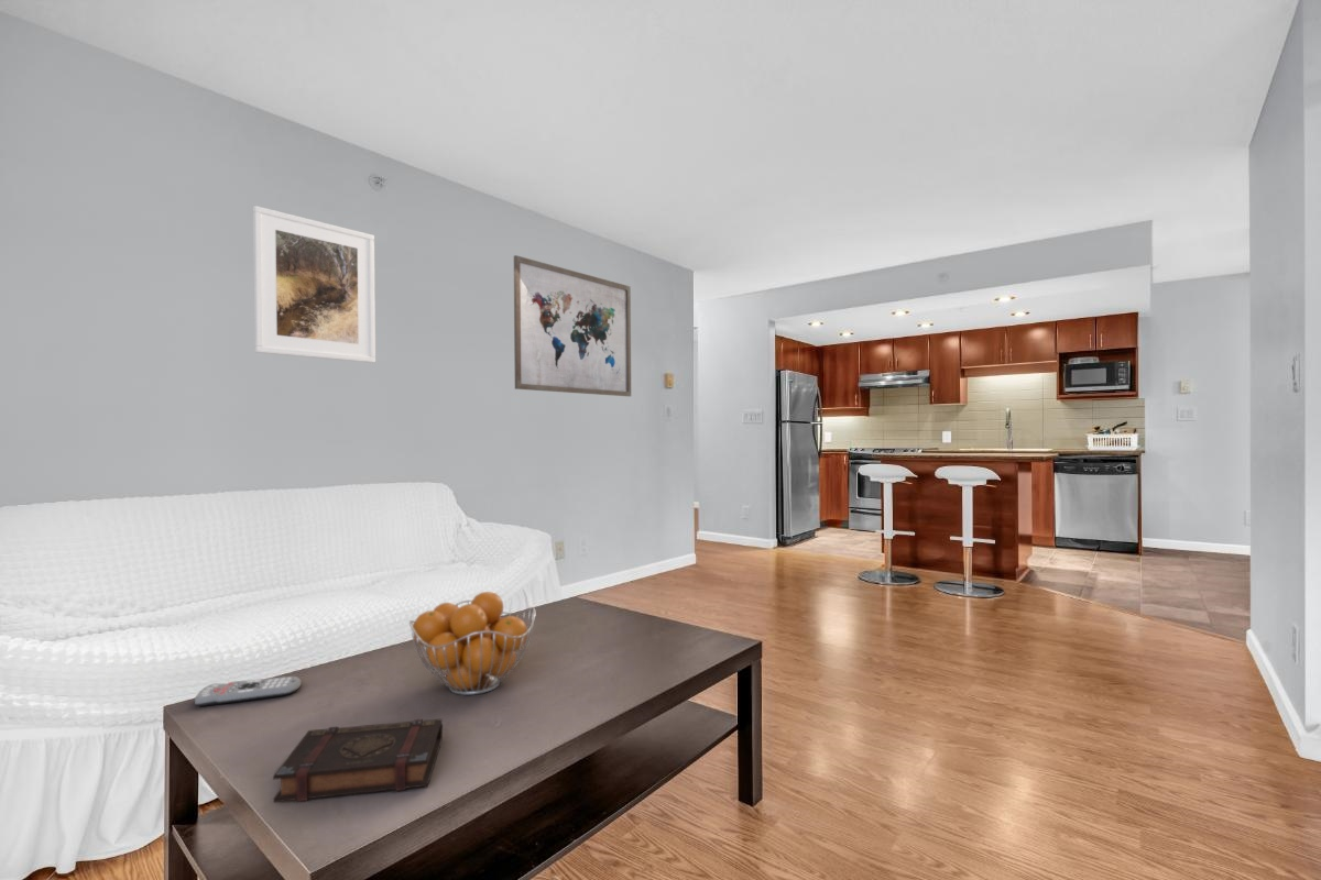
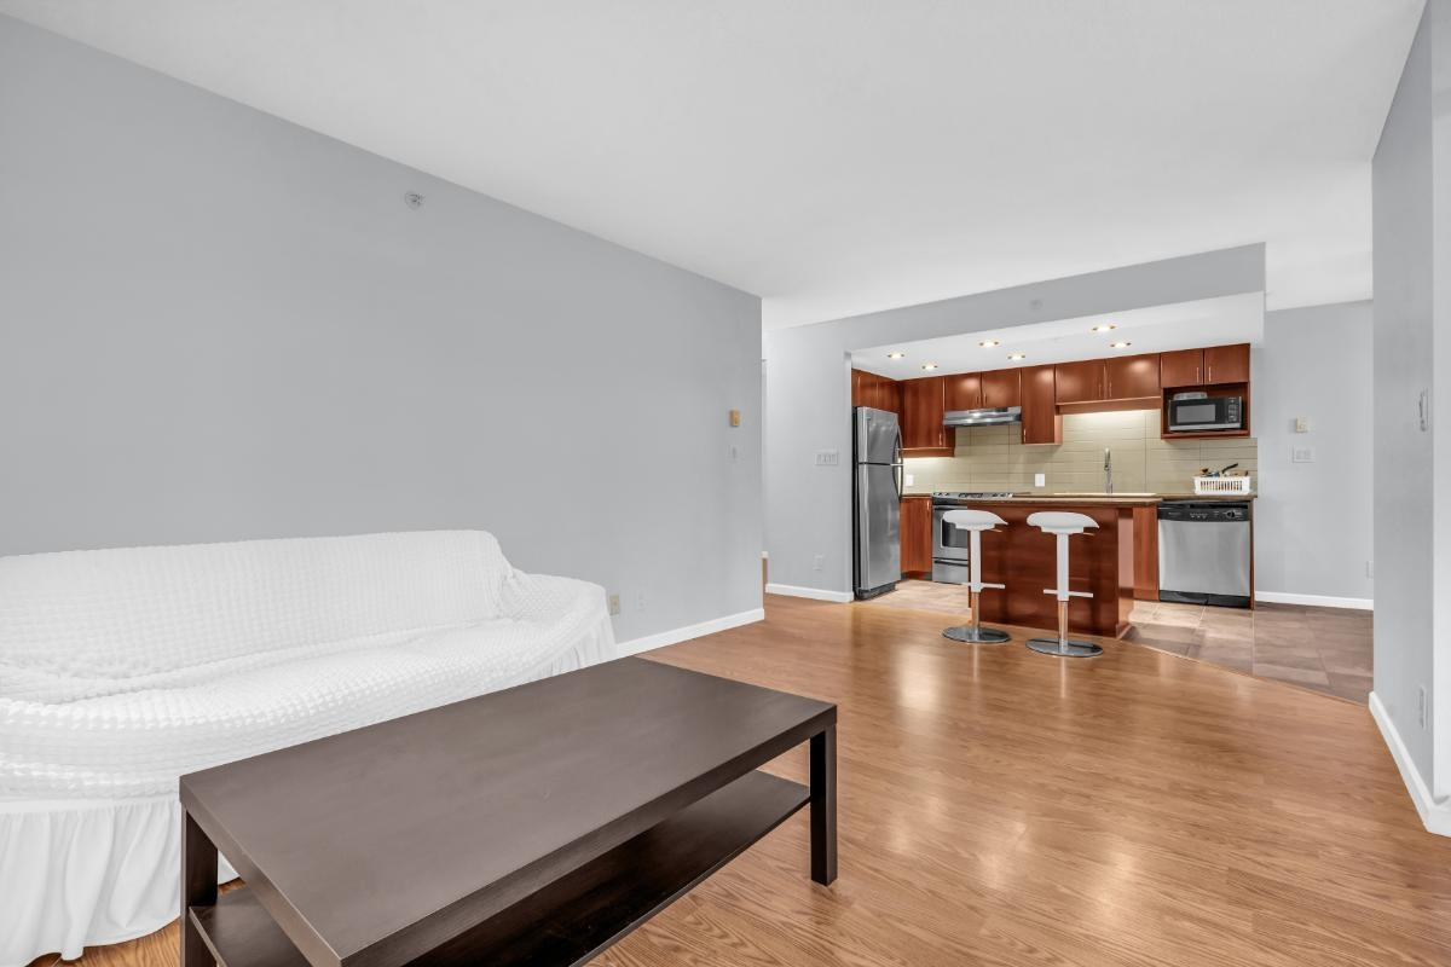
- wall art (578, 332)
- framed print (318, 289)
- fruit basket (474, 640)
- book (365, 755)
- remote control (250, 690)
